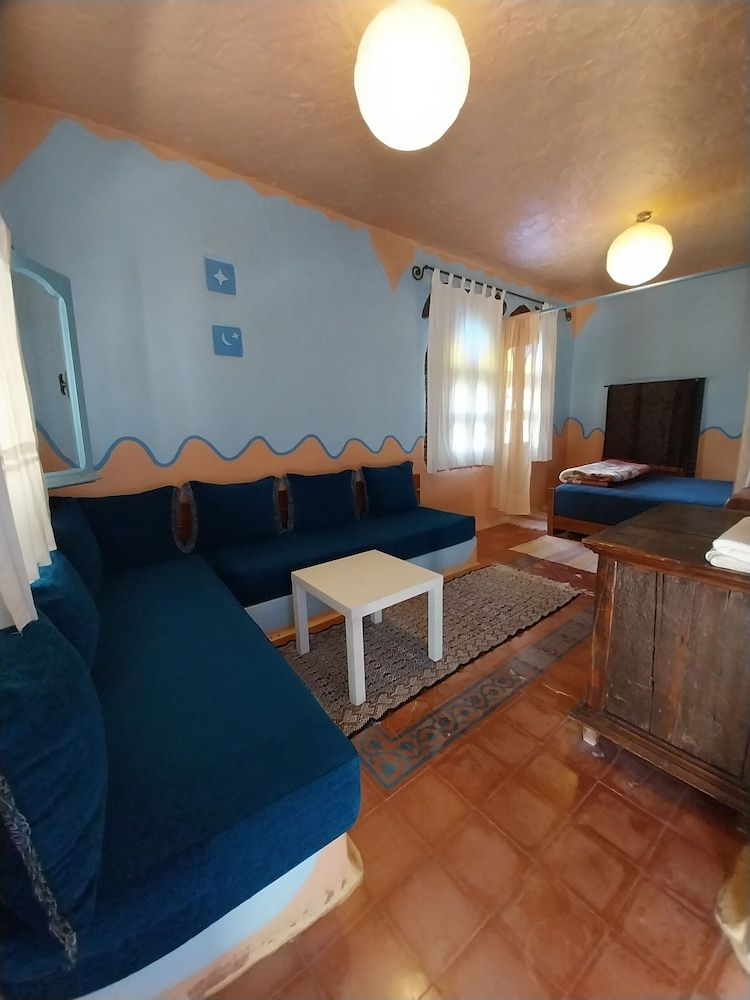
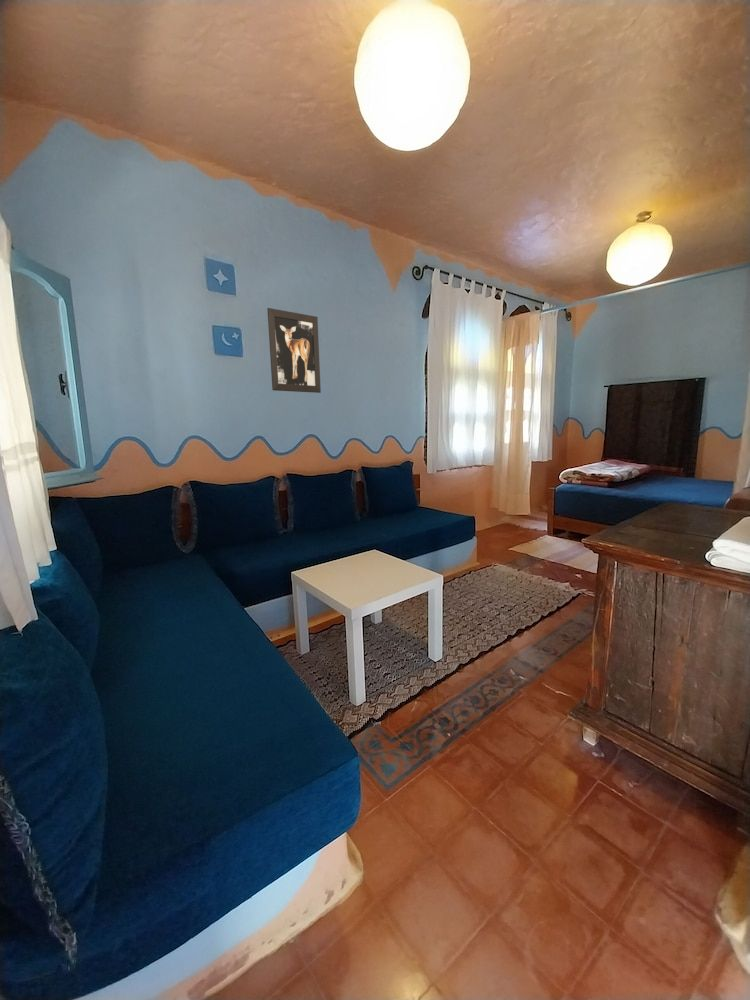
+ wall art (295, 352)
